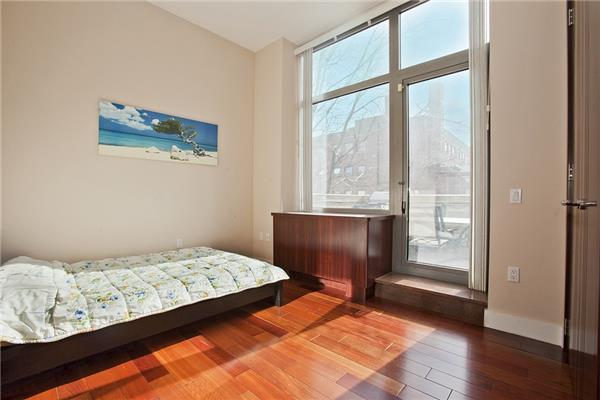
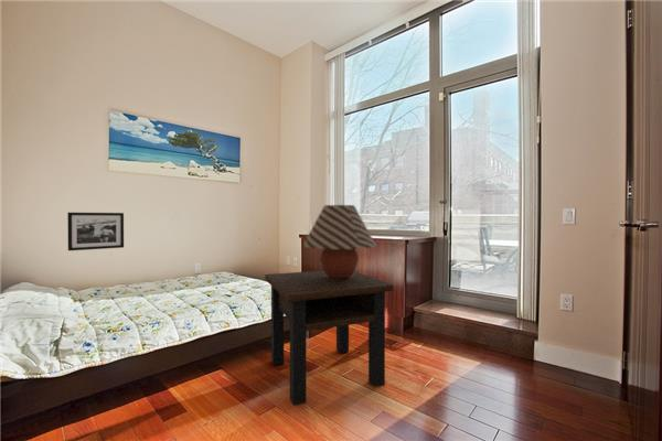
+ side table (323, 325)
+ picture frame (97, 230)
+ table lamp (339, 241)
